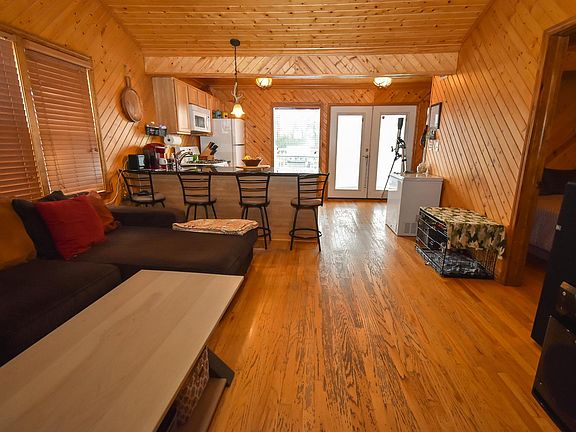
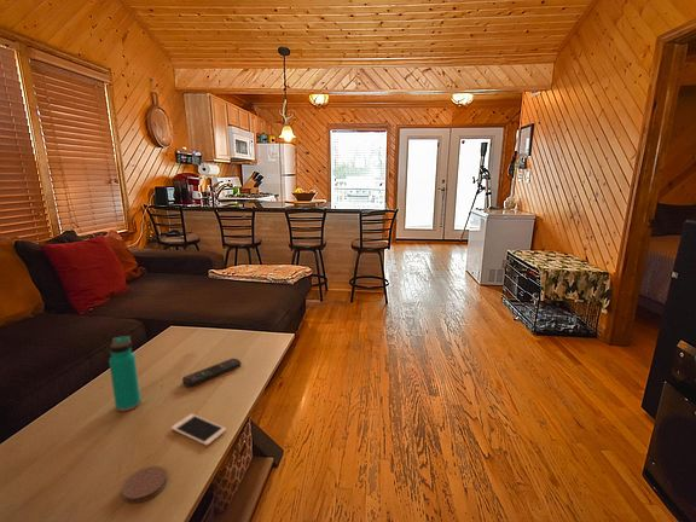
+ coaster (145, 483)
+ remote control (213, 371)
+ cell phone (198, 428)
+ water bottle (123, 371)
